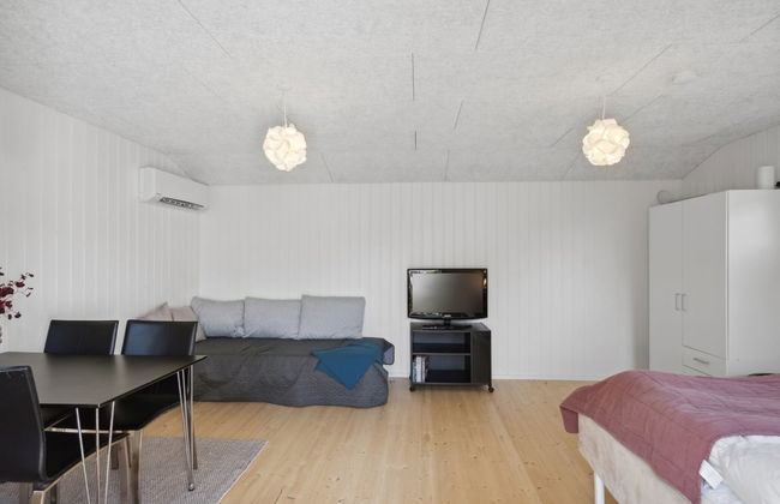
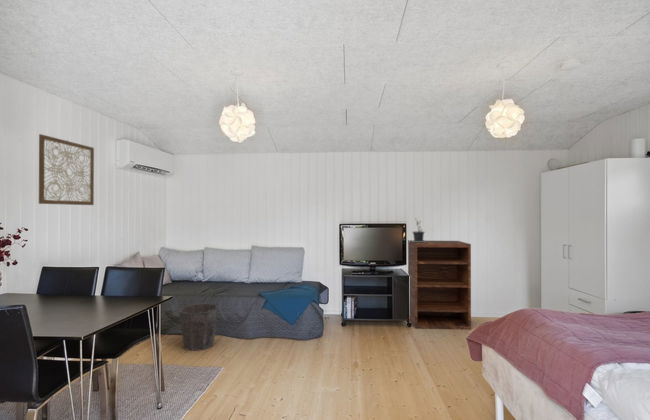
+ potted plant (418, 229)
+ waste bin (199, 326)
+ wall art (67, 173)
+ shelving unit (437, 282)
